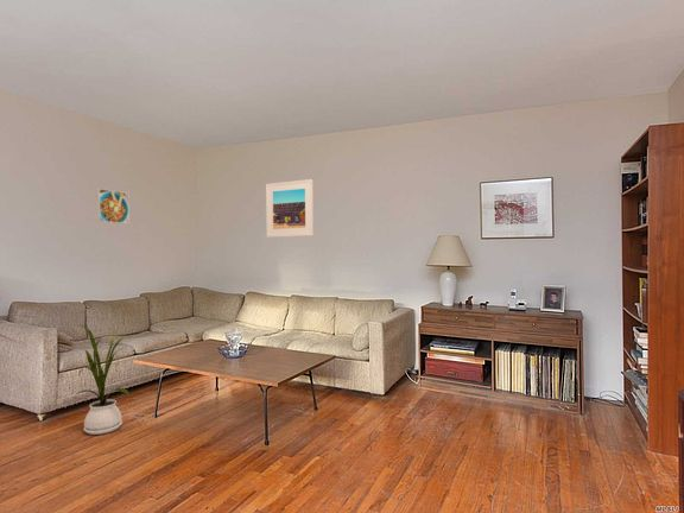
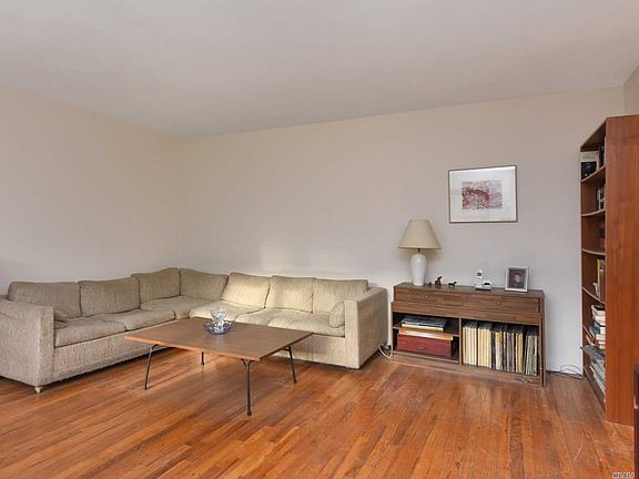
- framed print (289, 209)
- house plant (100, 376)
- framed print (113, 207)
